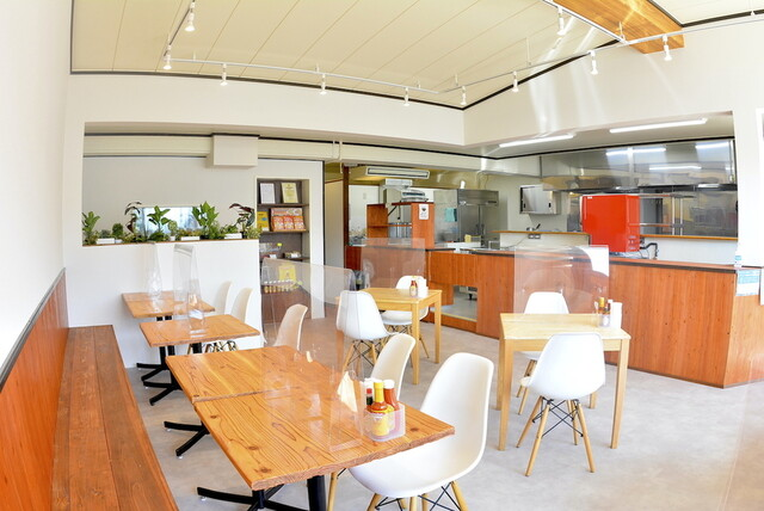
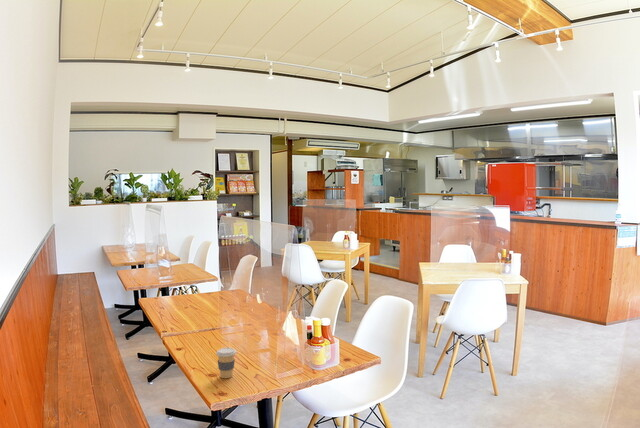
+ coffee cup (226, 363)
